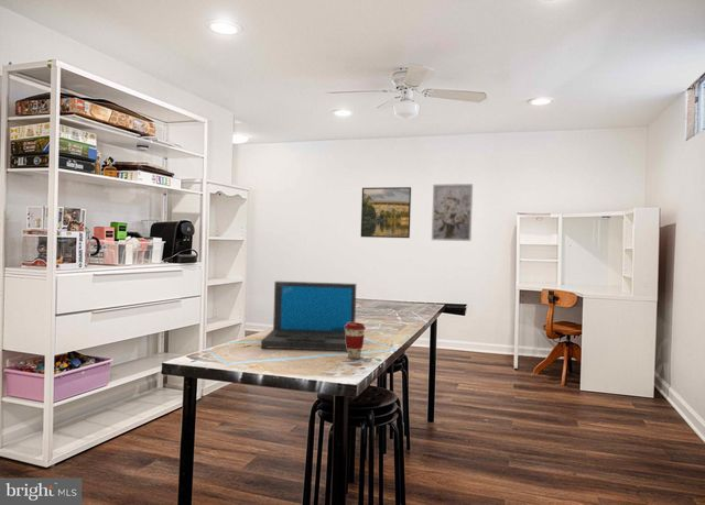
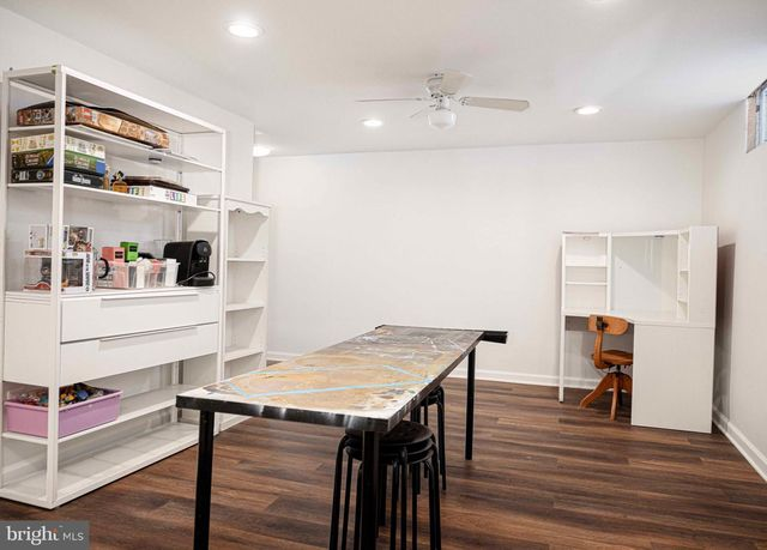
- laptop (312, 312)
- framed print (386, 212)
- coffee cup (355, 340)
- wall art (452, 212)
